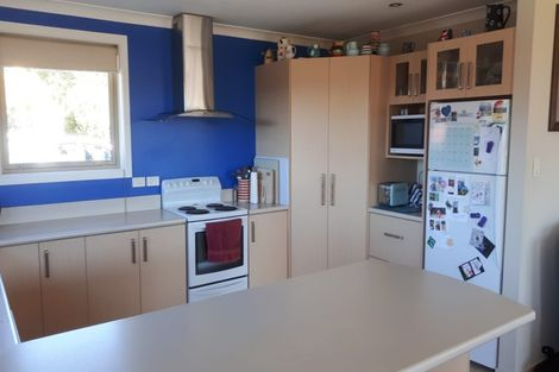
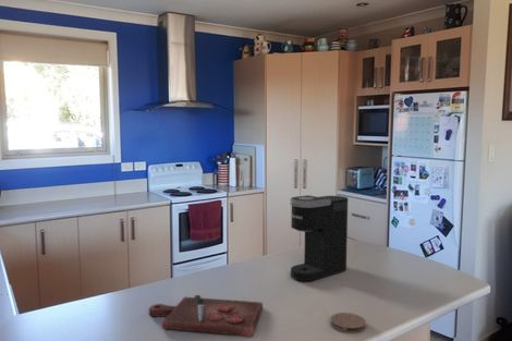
+ coaster (348, 321)
+ coffee maker (319, 234)
+ cutting board (209, 314)
